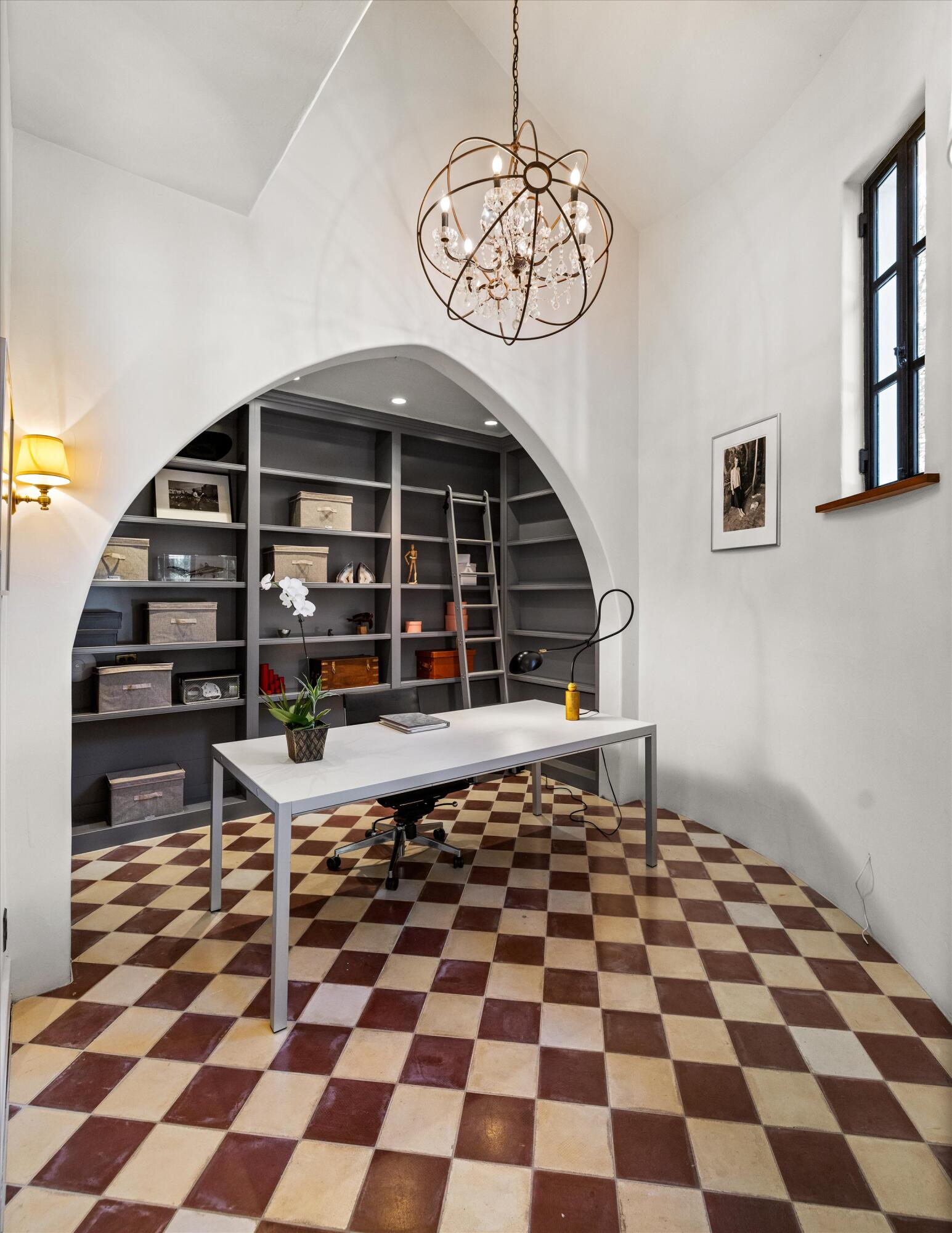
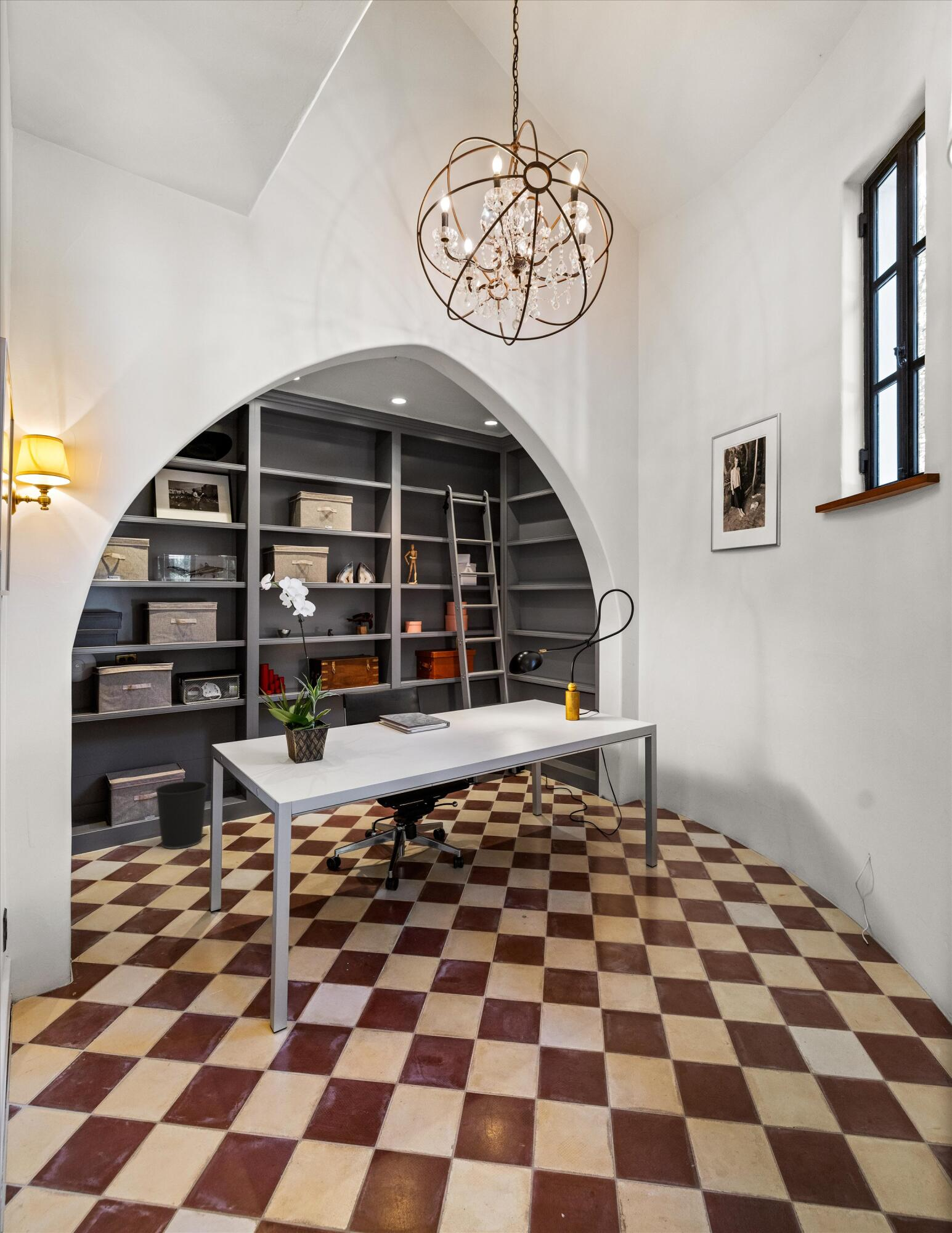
+ wastebasket (182, 814)
